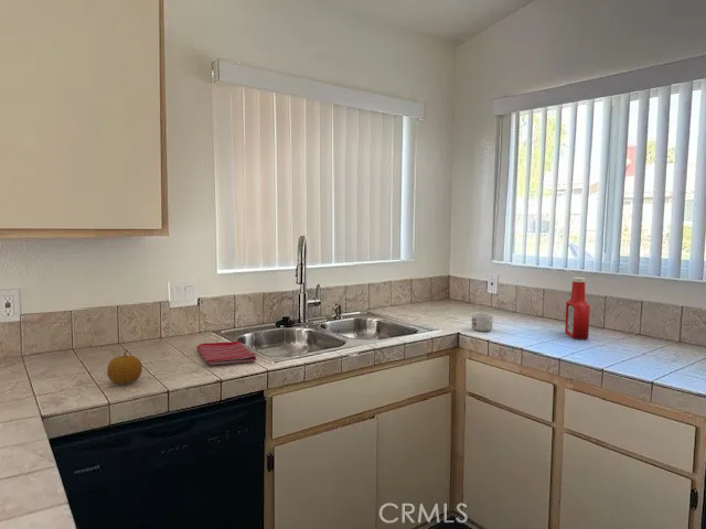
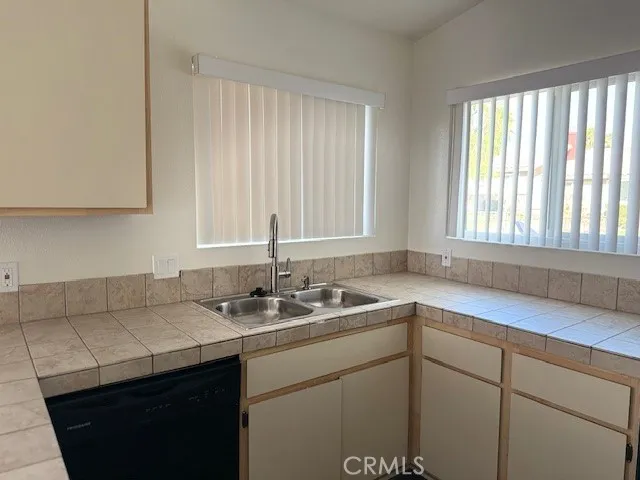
- dish towel (225, 352)
- soap bottle (577, 306)
- fruit (125, 366)
- mug (483, 322)
